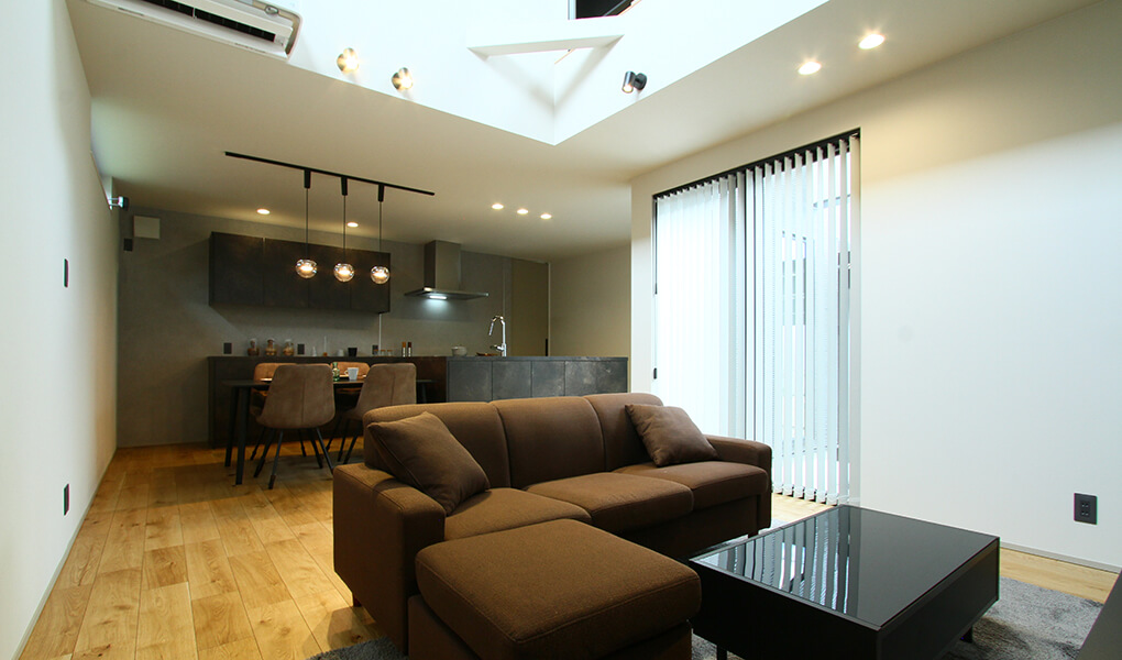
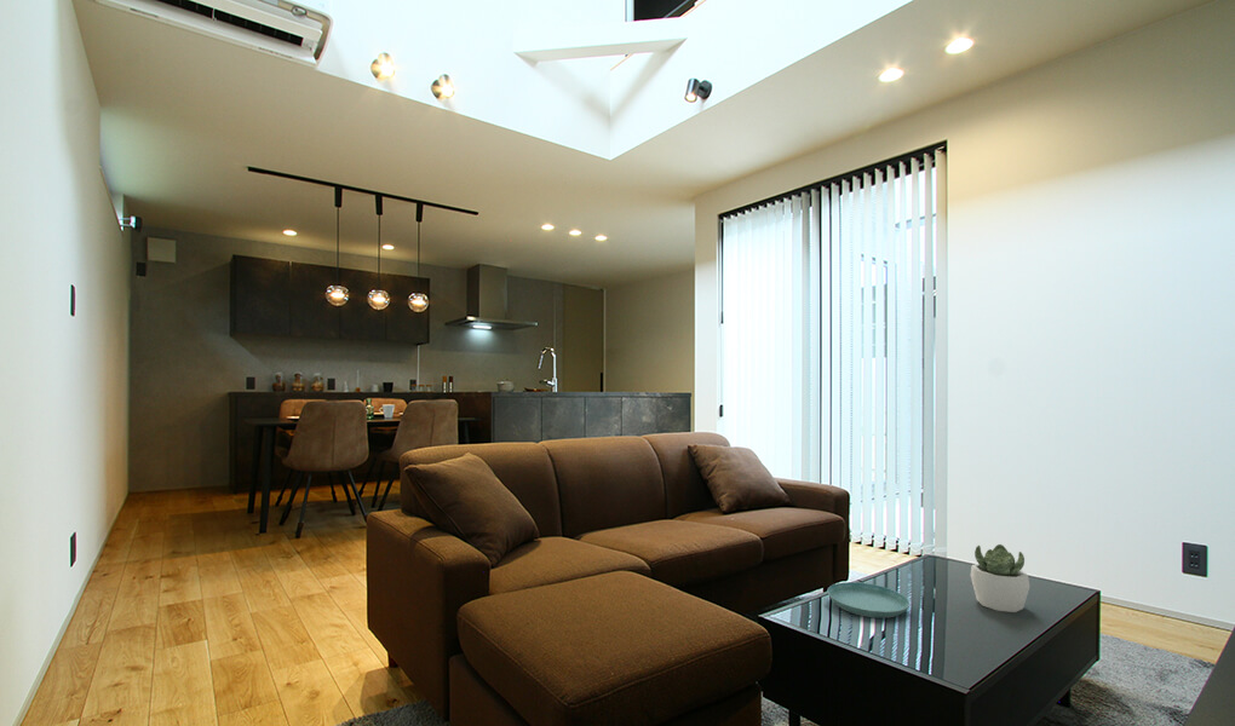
+ saucer (867, 600)
+ succulent plant (999, 576)
